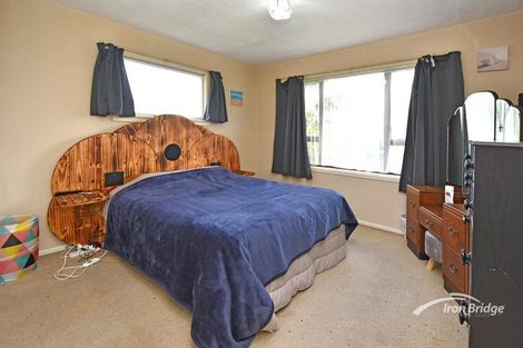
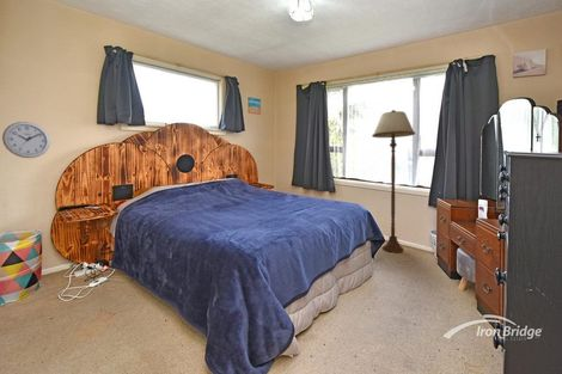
+ wall clock (26, 140)
+ floor lamp (392, 180)
